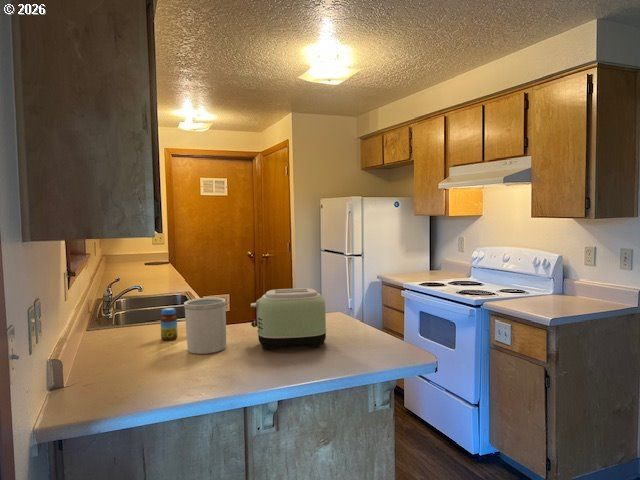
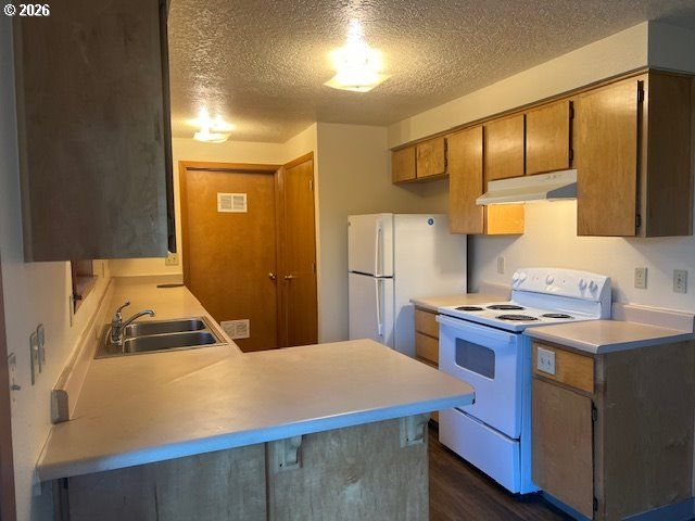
- jar (168, 323)
- utensil holder (205, 324)
- toaster (288, 317)
